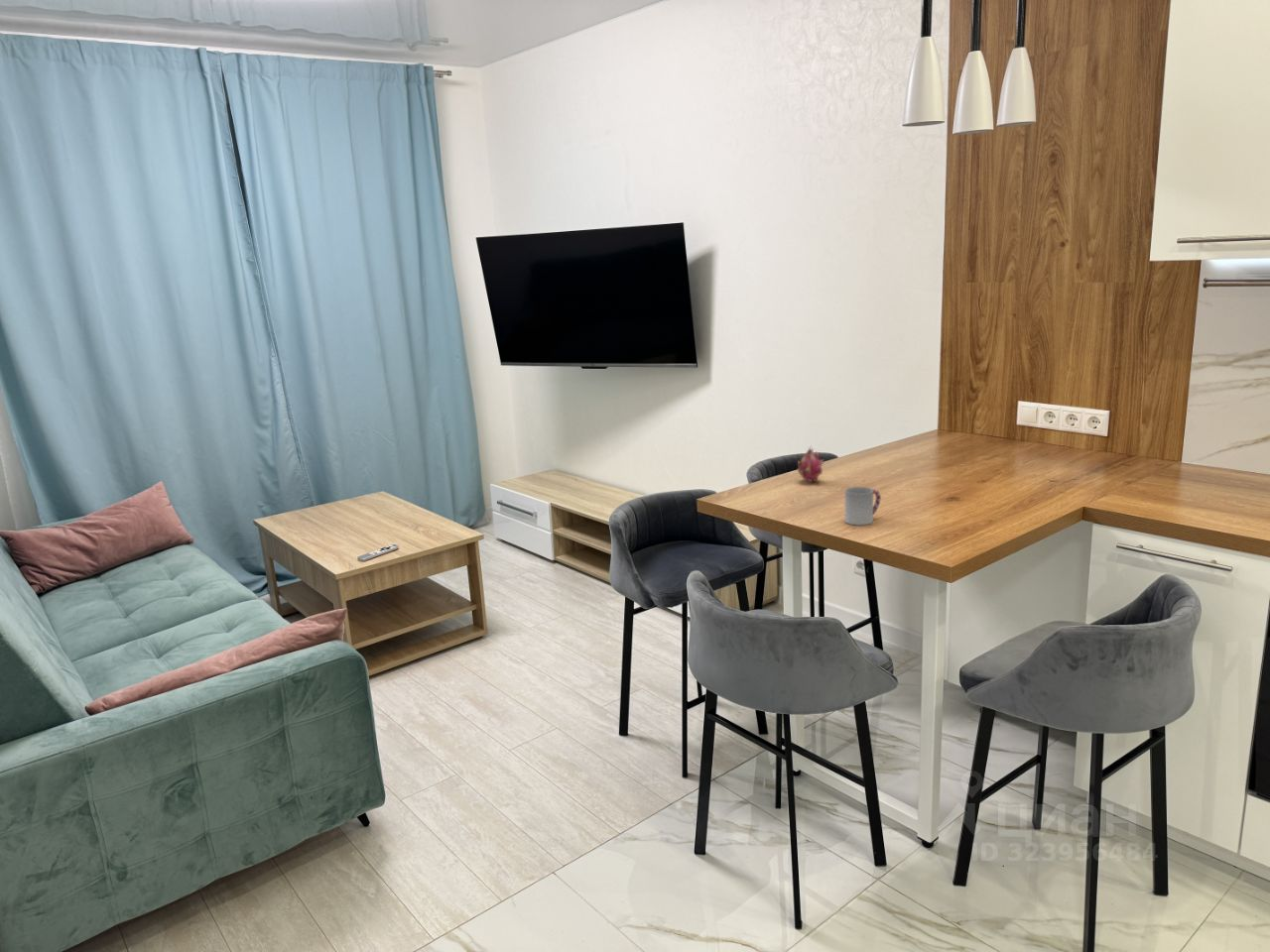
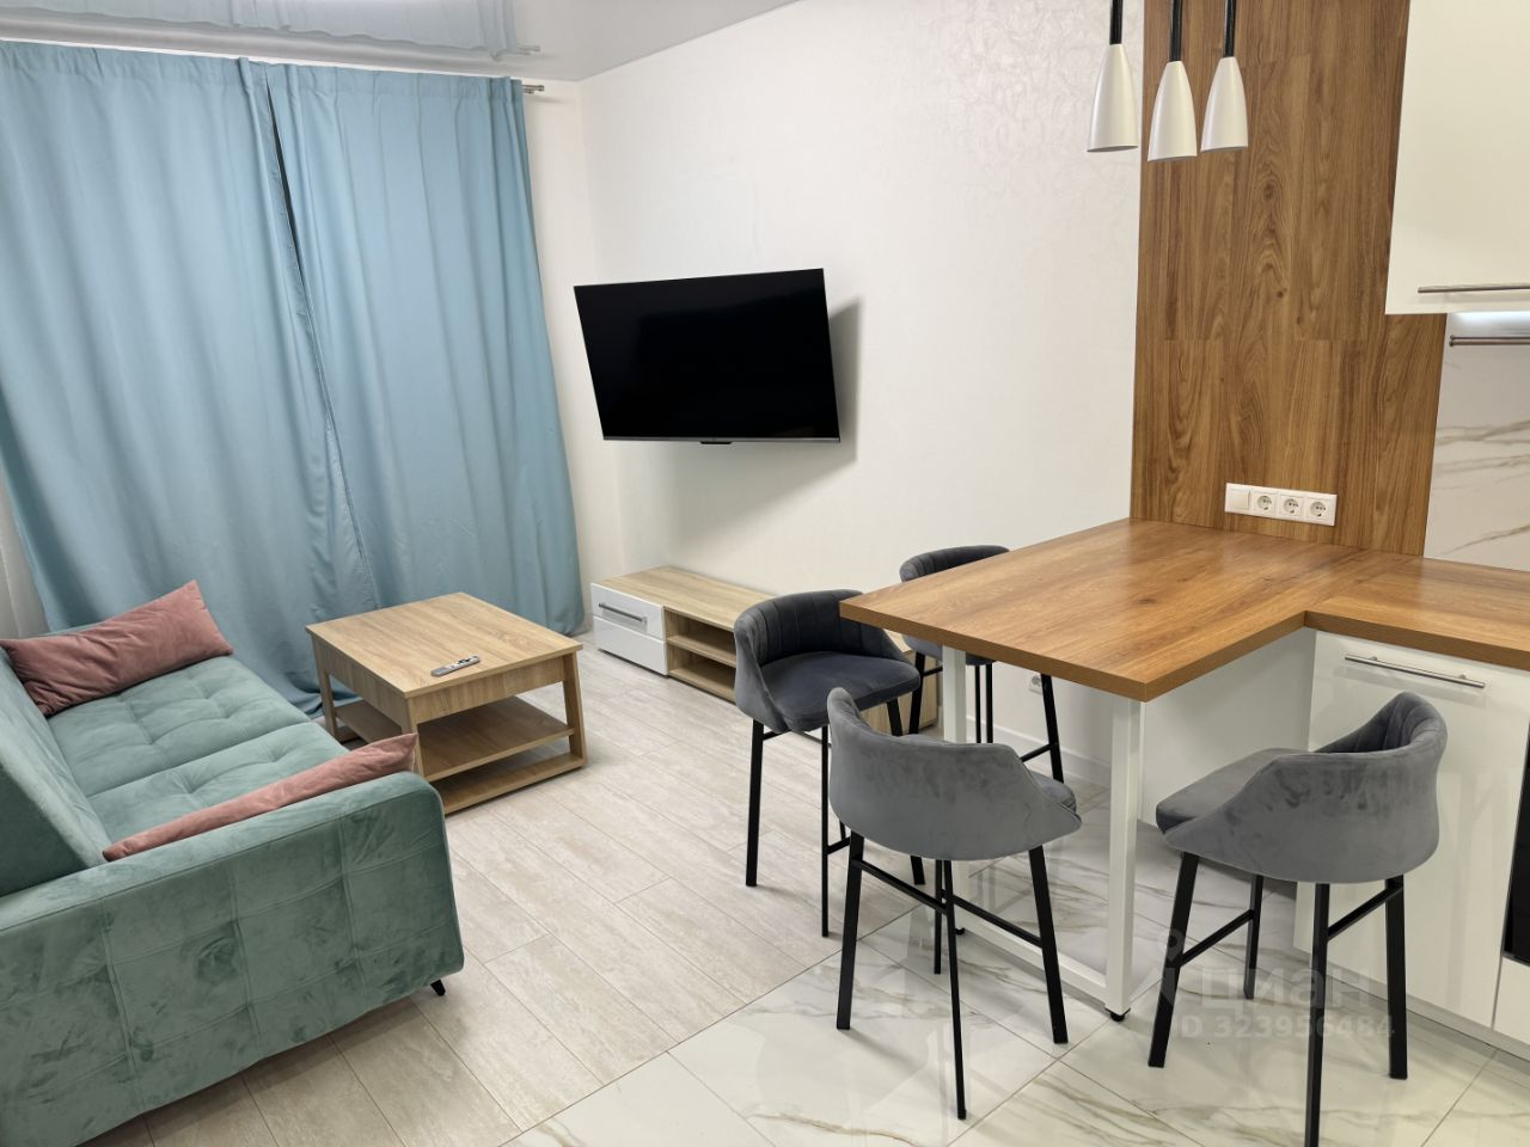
- fruit (811, 462)
- cup (863, 505)
